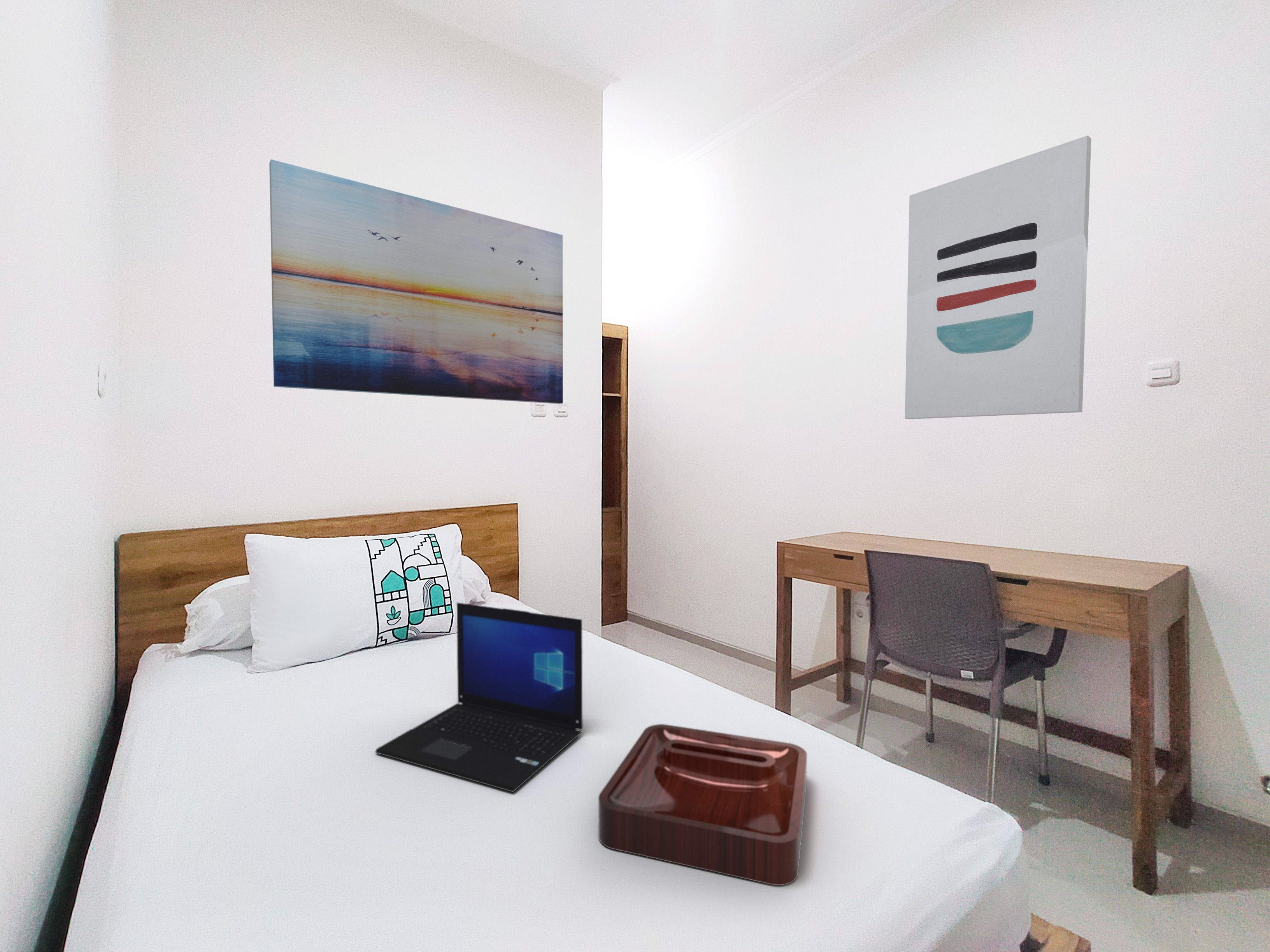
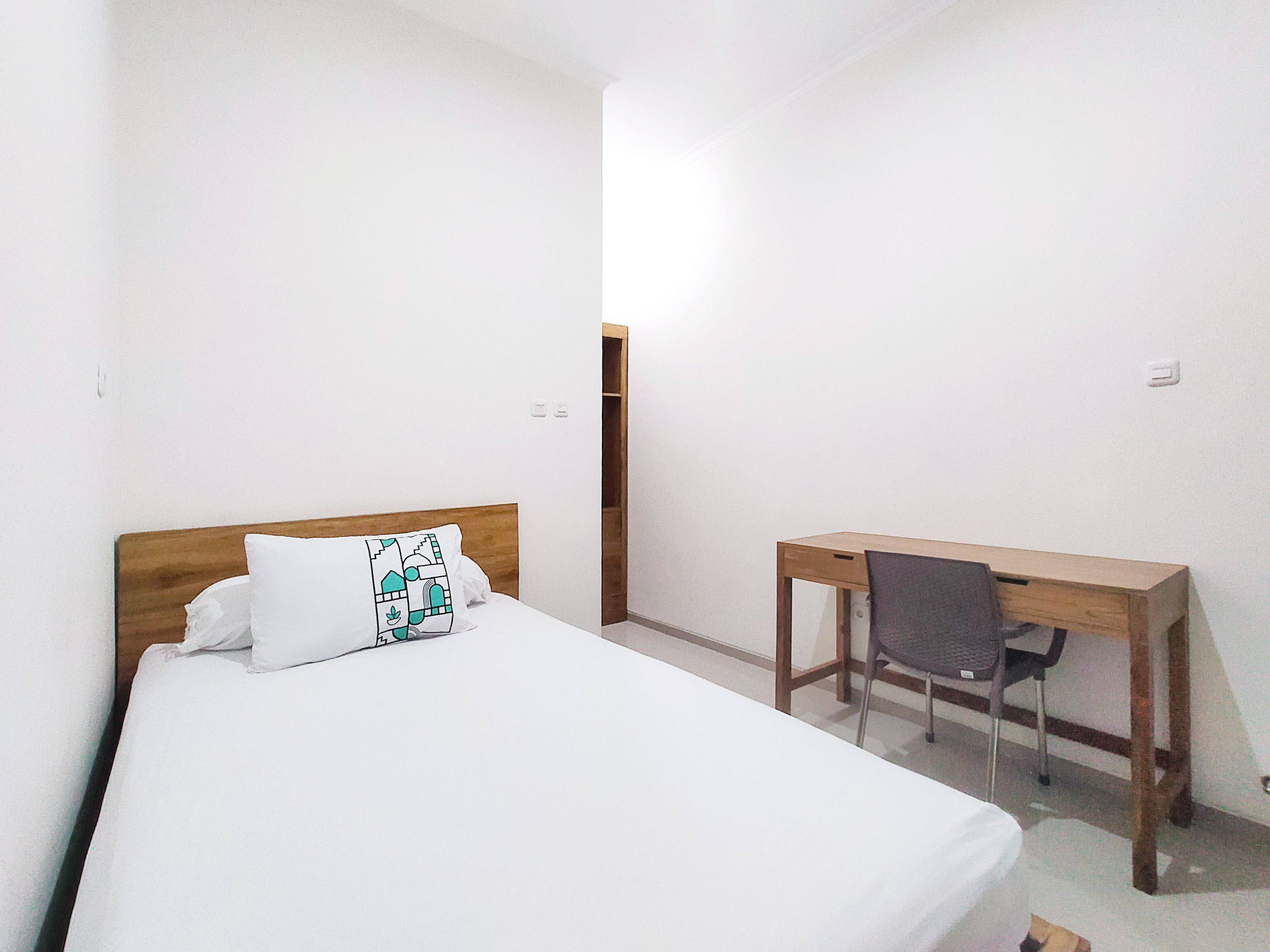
- decorative tray (709, 790)
- wall art (437, 301)
- wall art (988, 294)
- laptop (482, 684)
